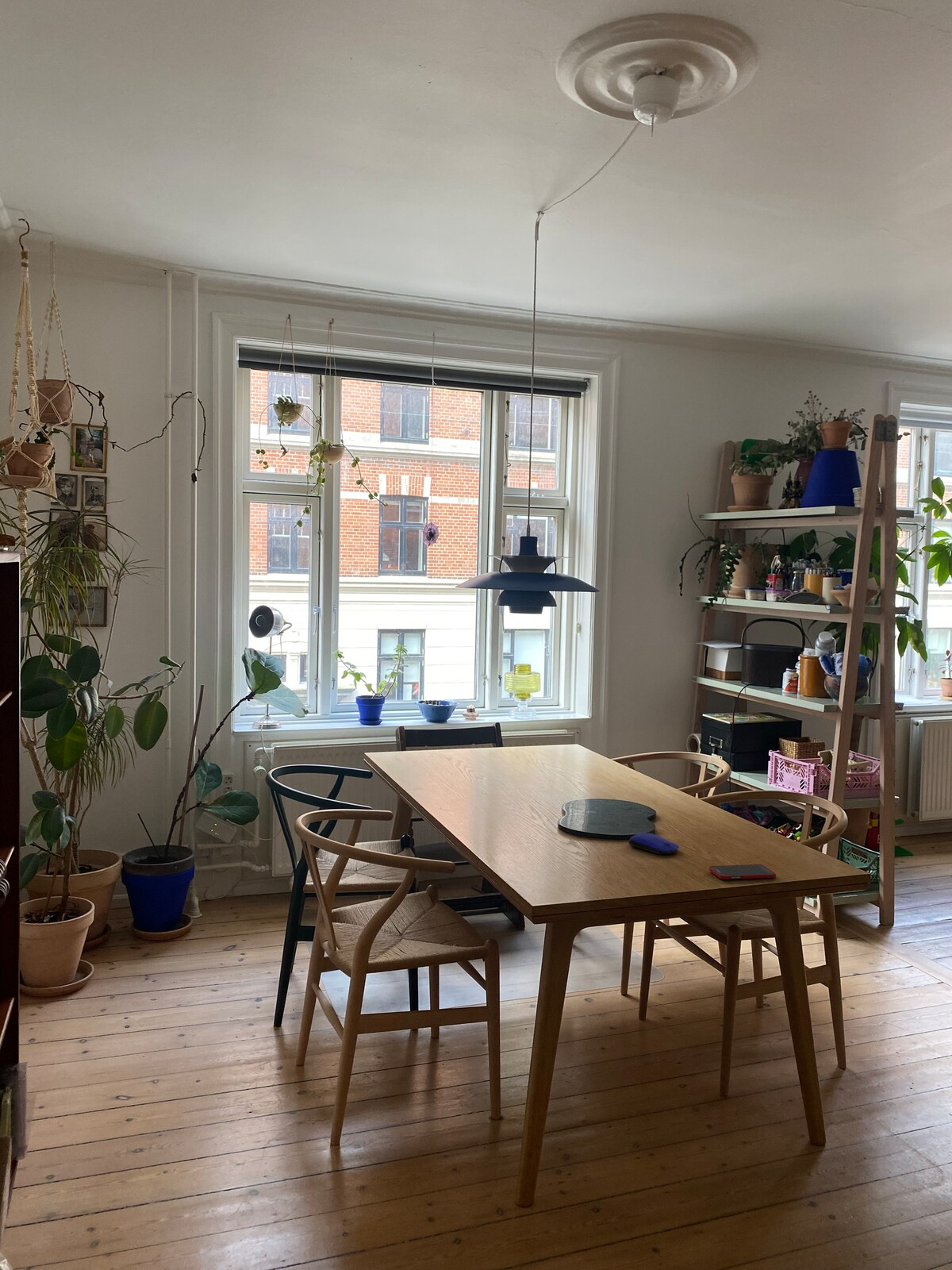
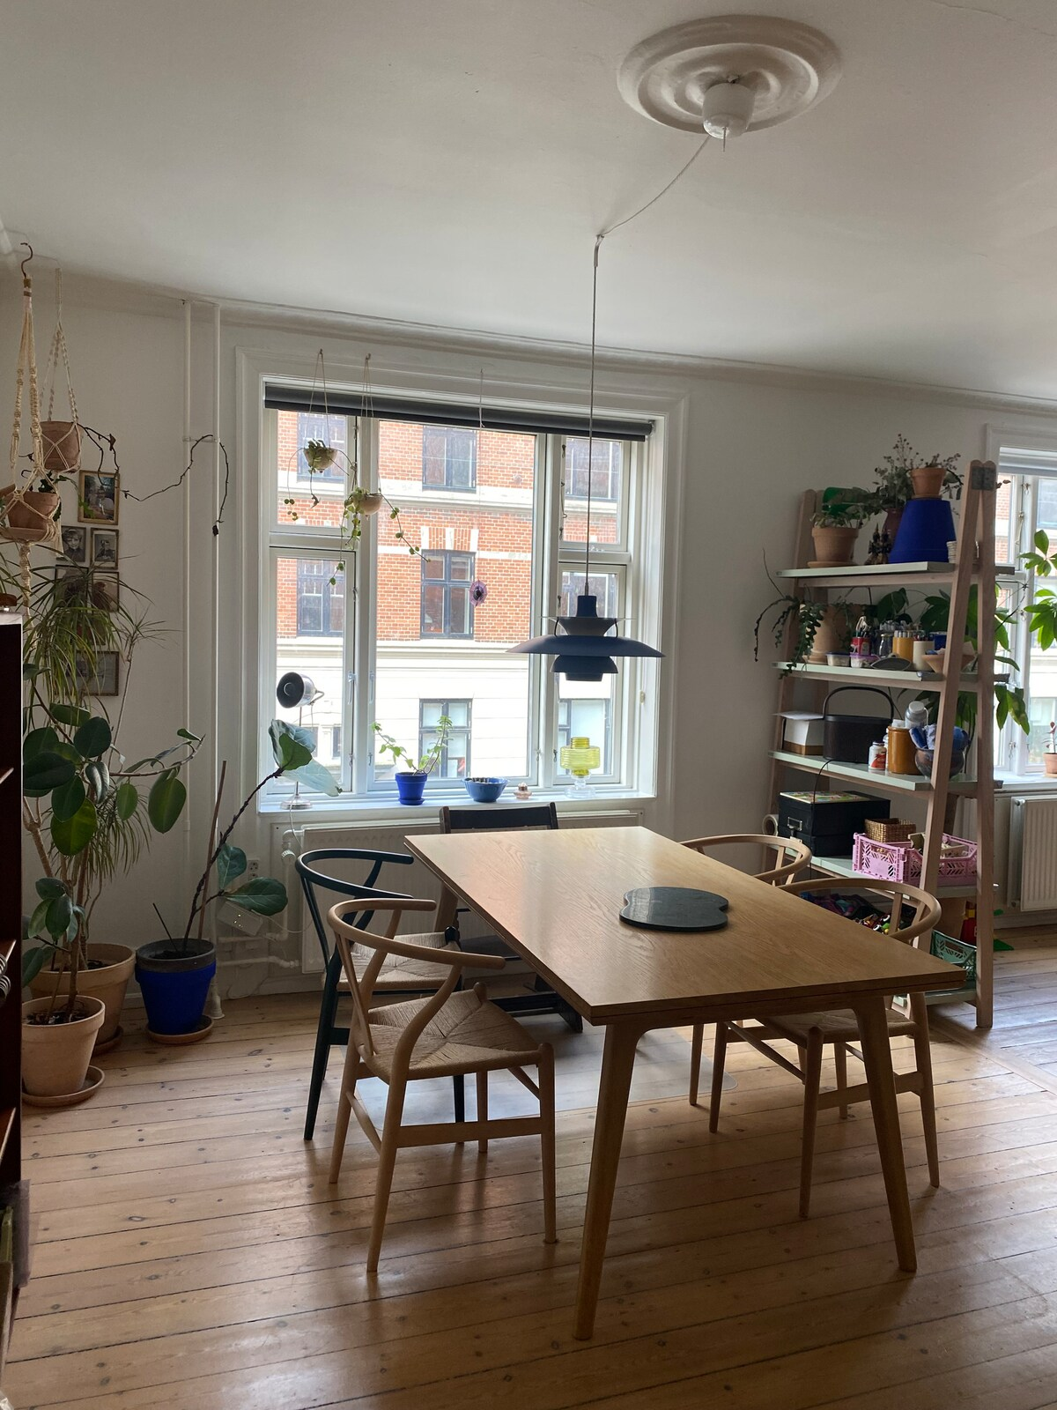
- computer mouse (654, 842)
- cell phone (742, 872)
